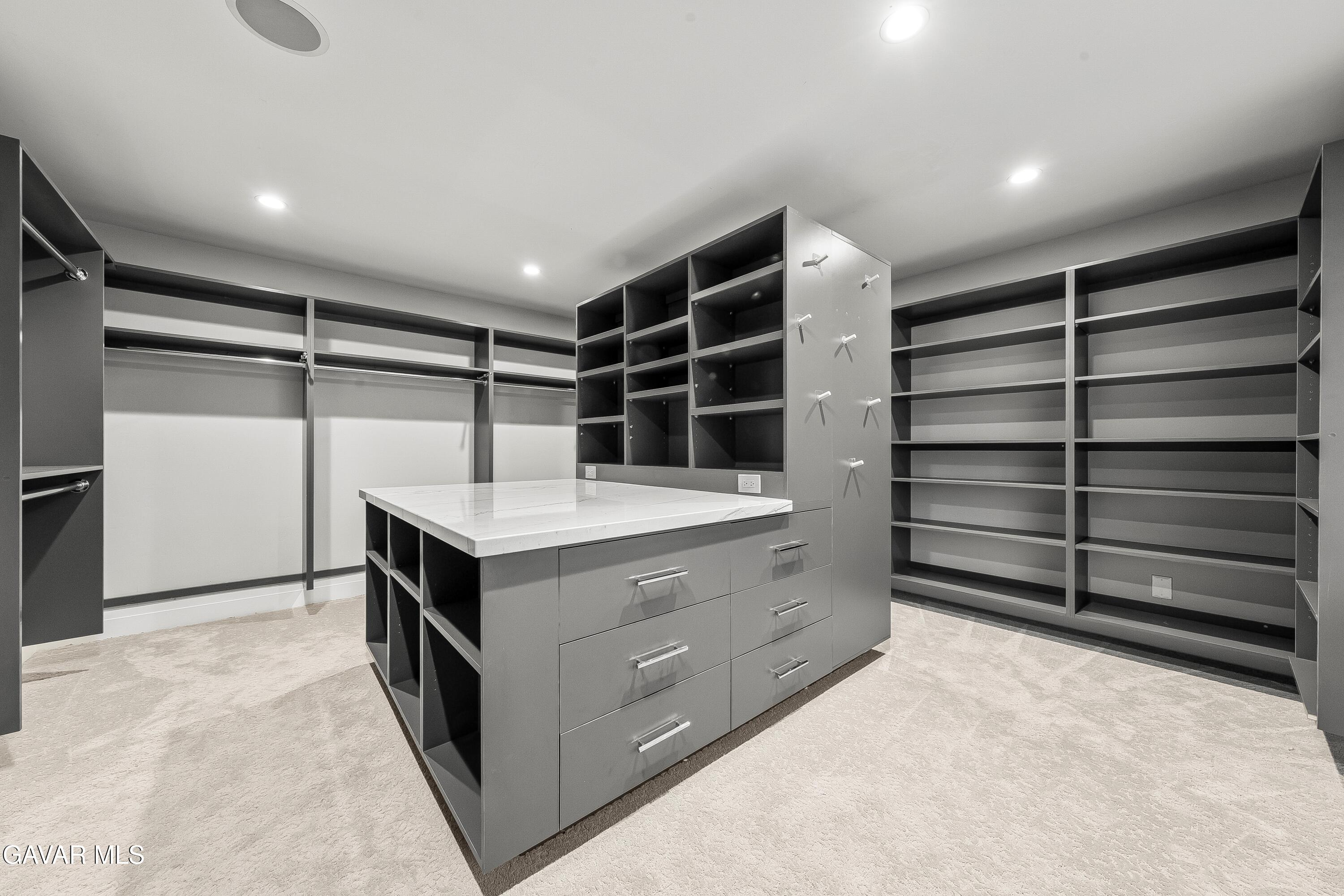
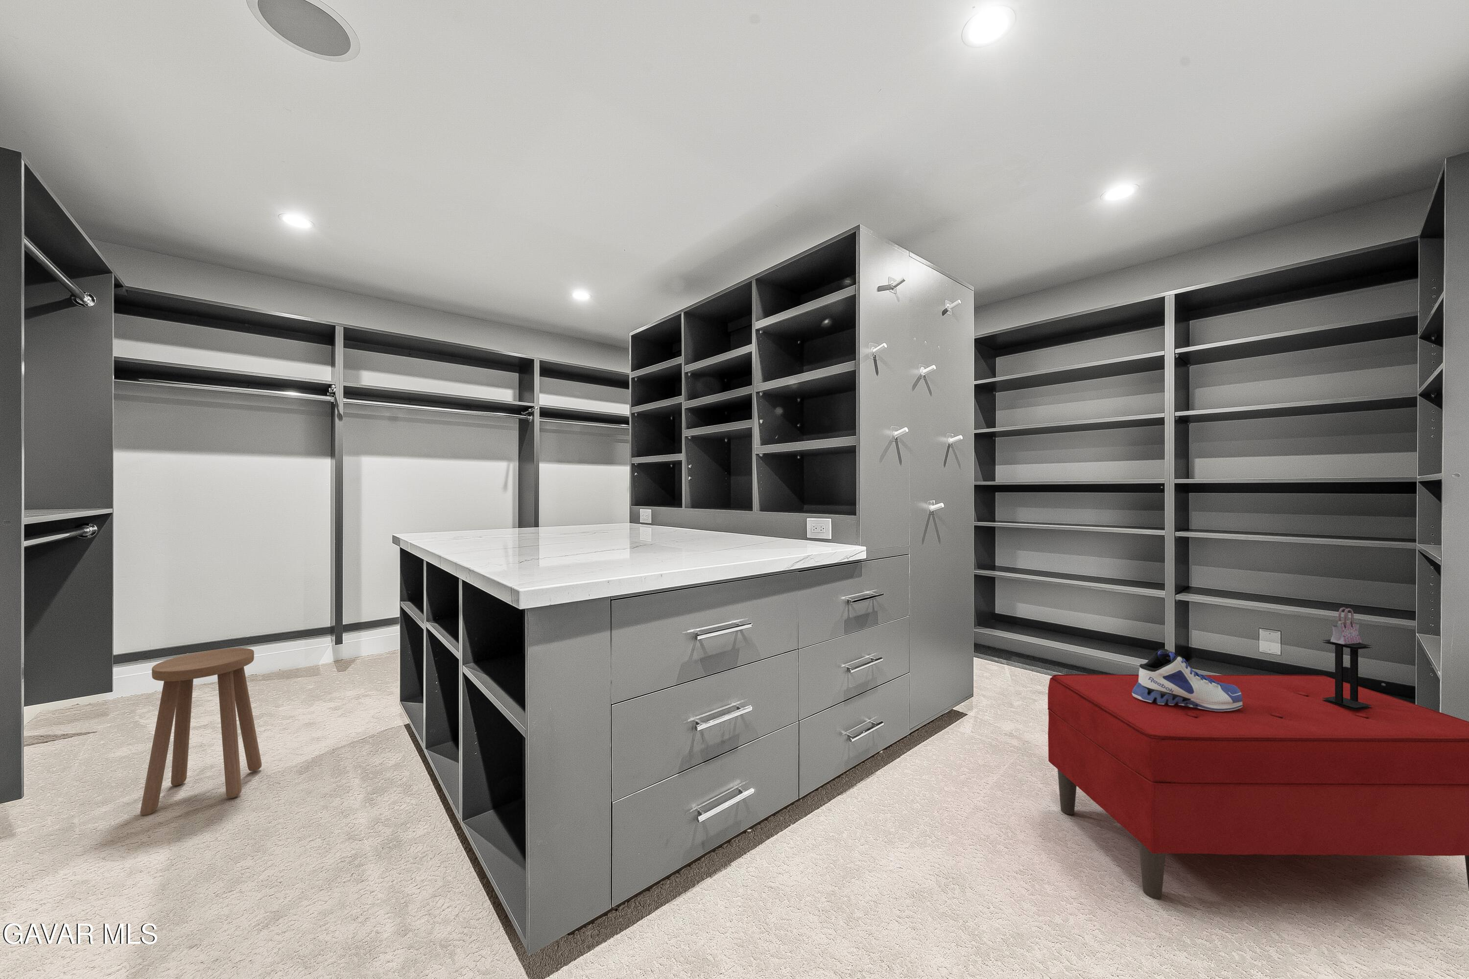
+ bench (1249, 775)
+ sneaker (1186, 677)
+ stool (221, 724)
+ handbag (1350, 654)
